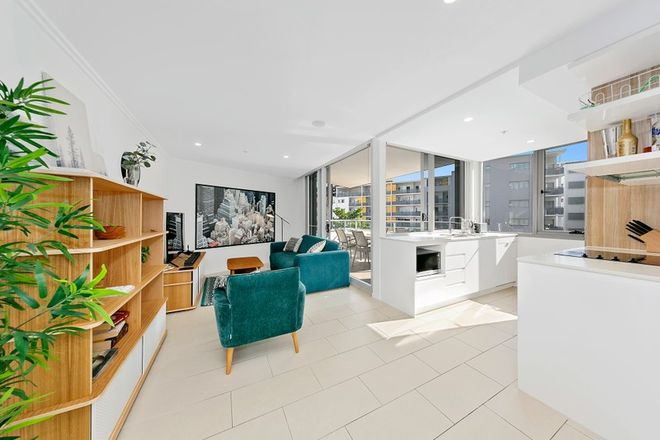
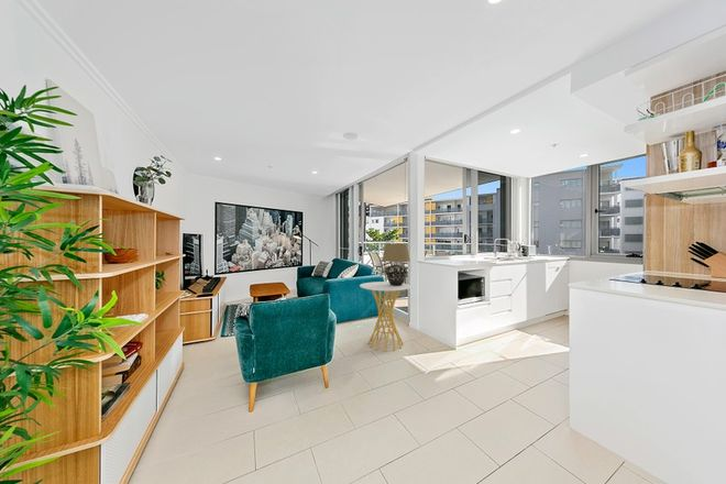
+ side table (385, 315)
+ table lamp (396, 264)
